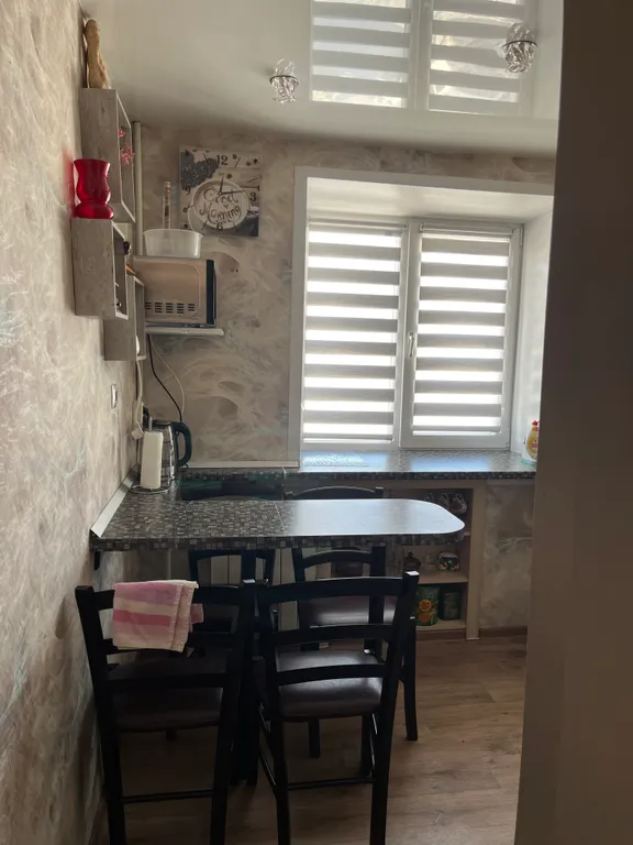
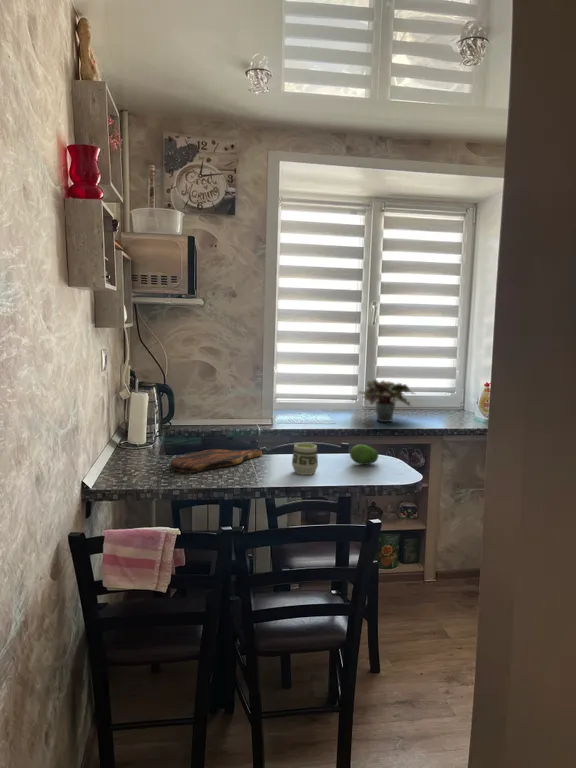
+ cup (305, 458)
+ cutting board (217, 458)
+ potted plant (386, 400)
+ fruit (363, 454)
